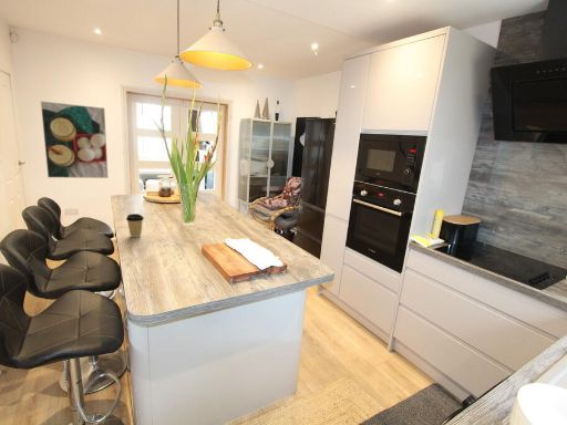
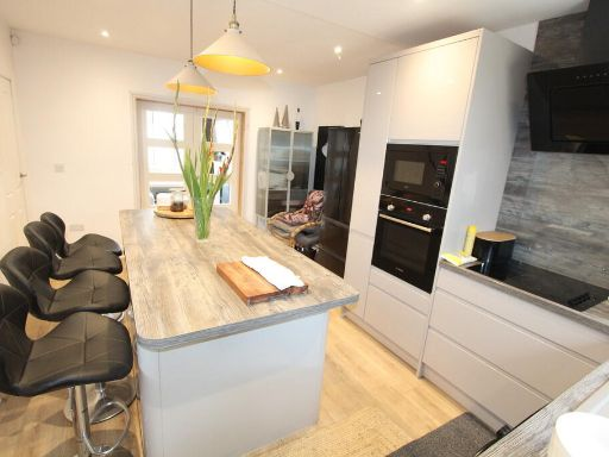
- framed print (76, 142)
- coffee cup (135, 226)
